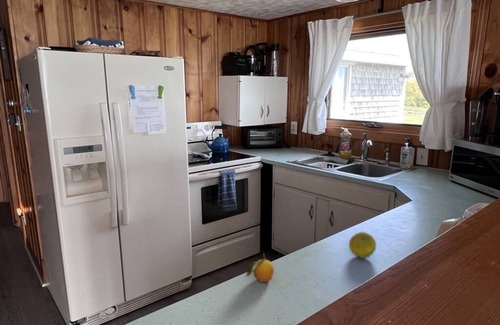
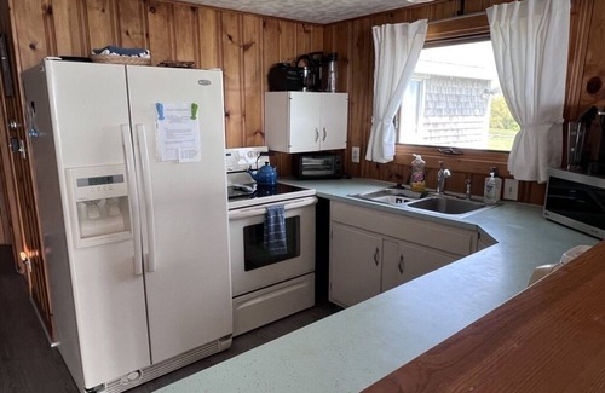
- fruit (362, 245)
- fruit (258, 268)
